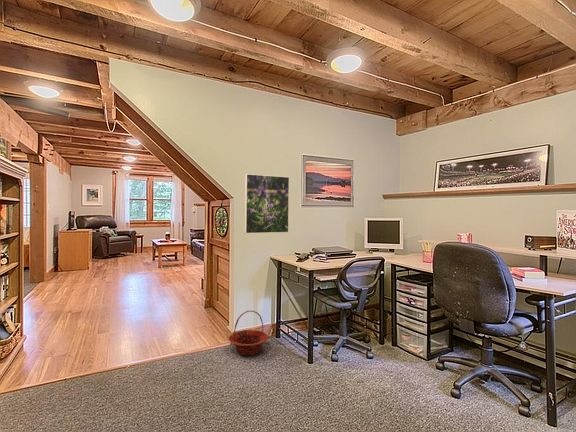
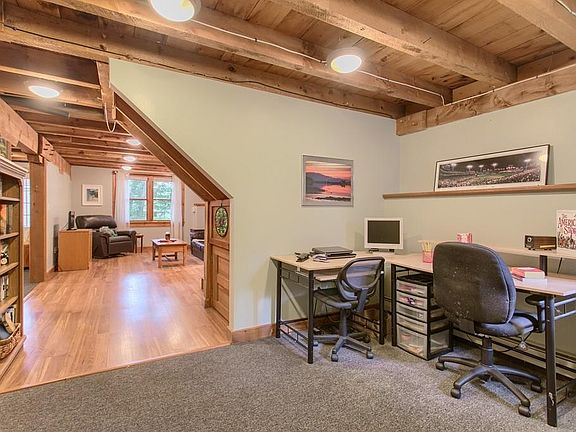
- basket (248, 330)
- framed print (267, 204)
